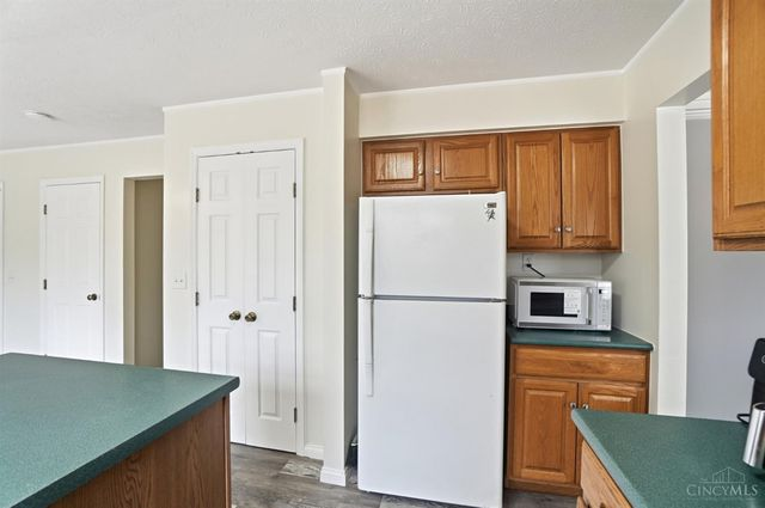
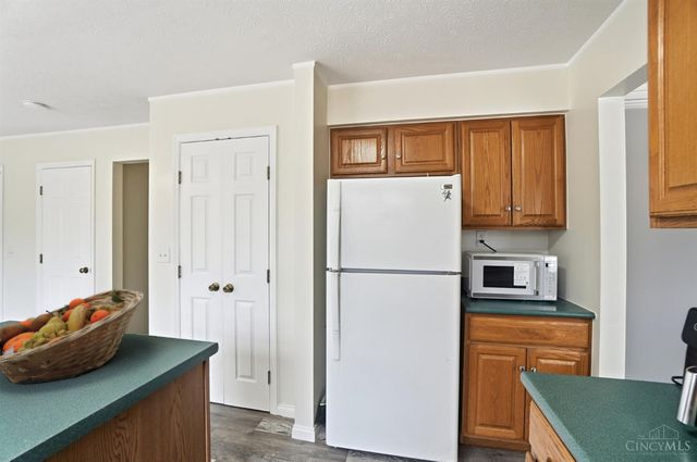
+ fruit basket (73, 329)
